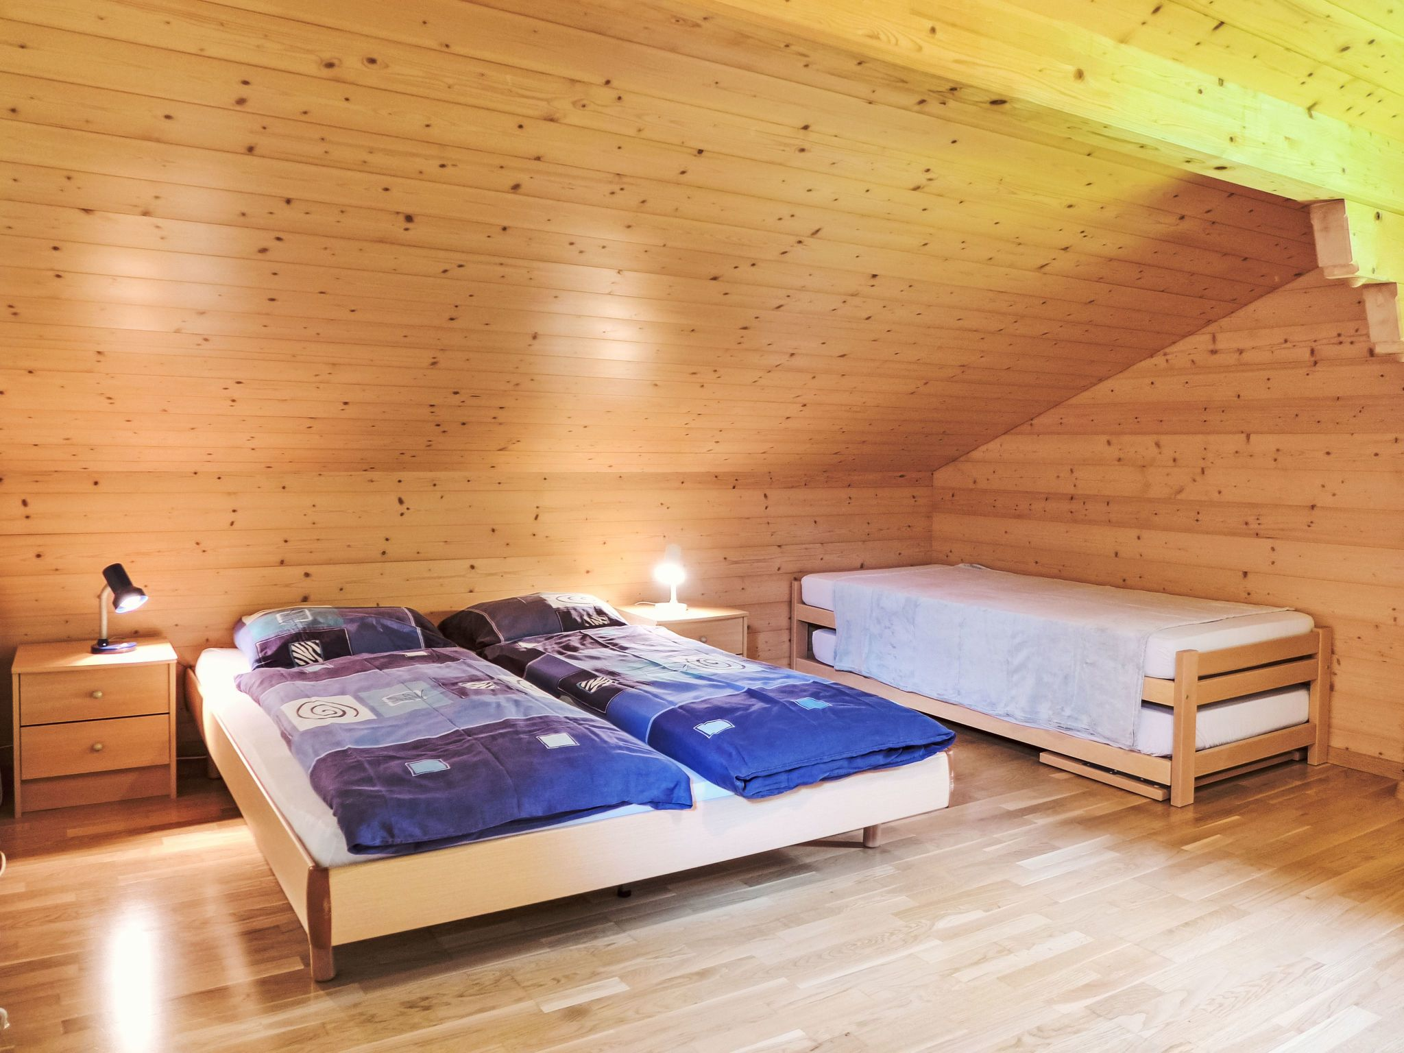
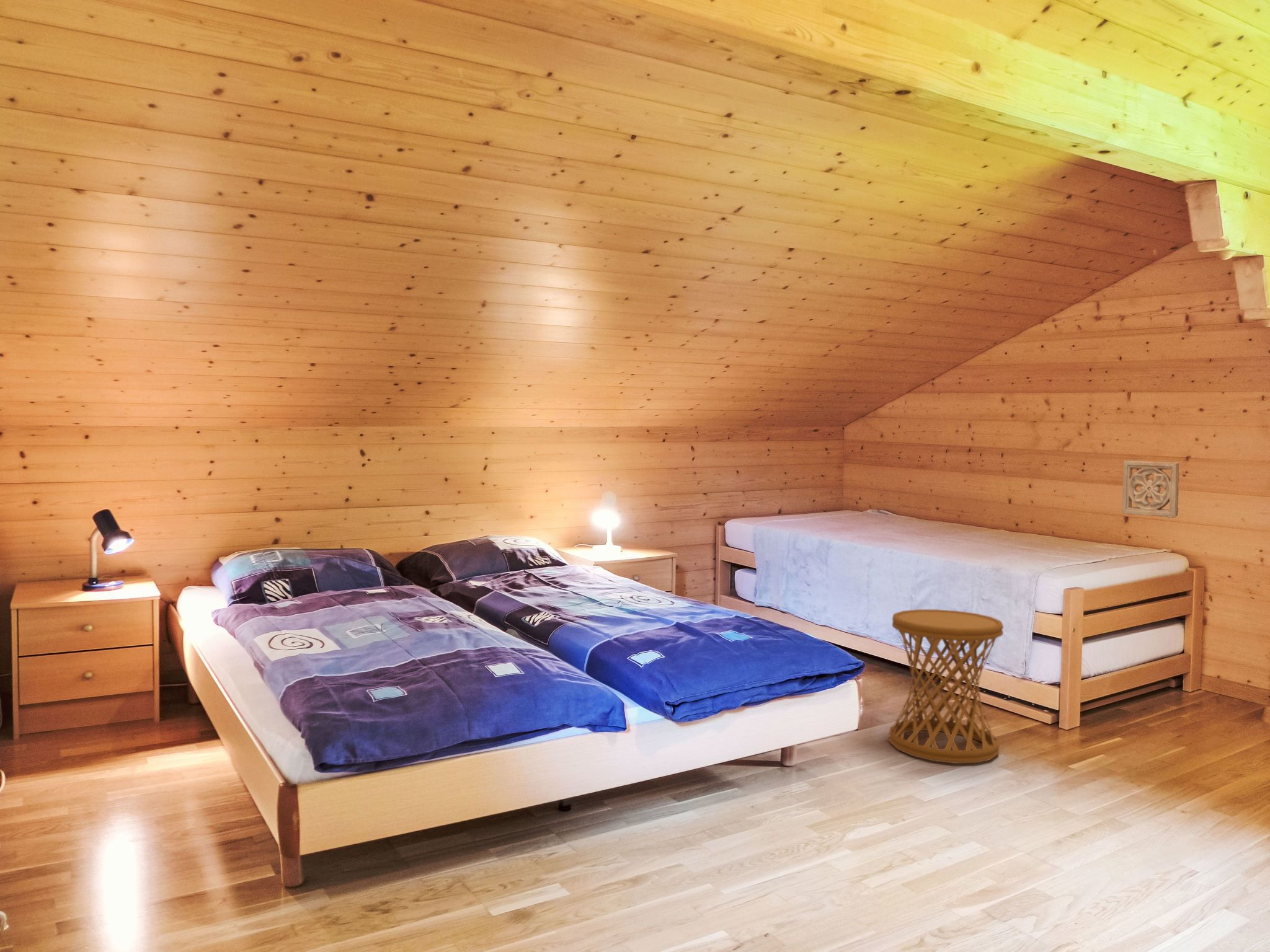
+ side table (944, 682)
+ wall ornament (1150, 489)
